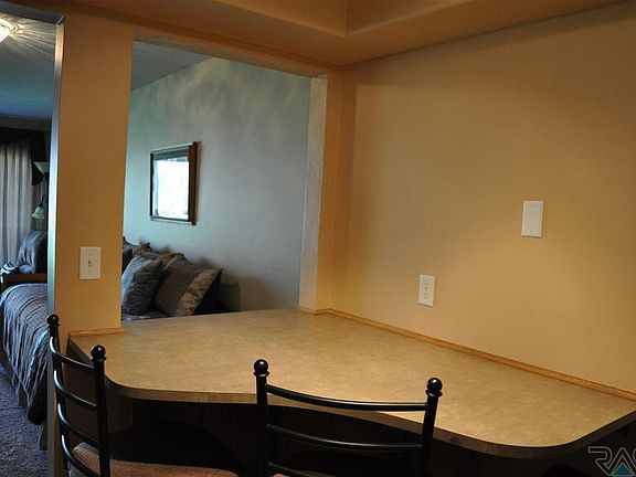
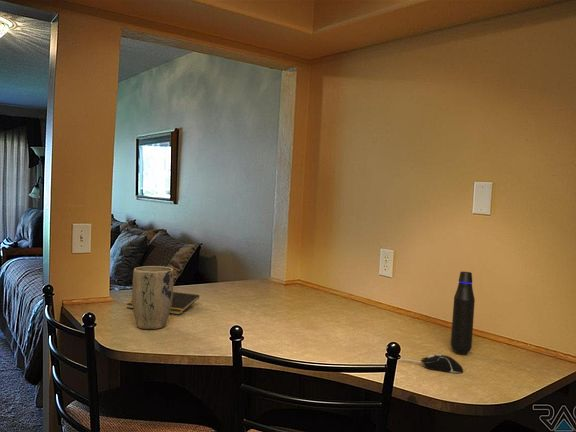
+ plant pot (152, 297)
+ computer mouse (428, 359)
+ water bottle (463, 312)
+ notepad (171, 304)
